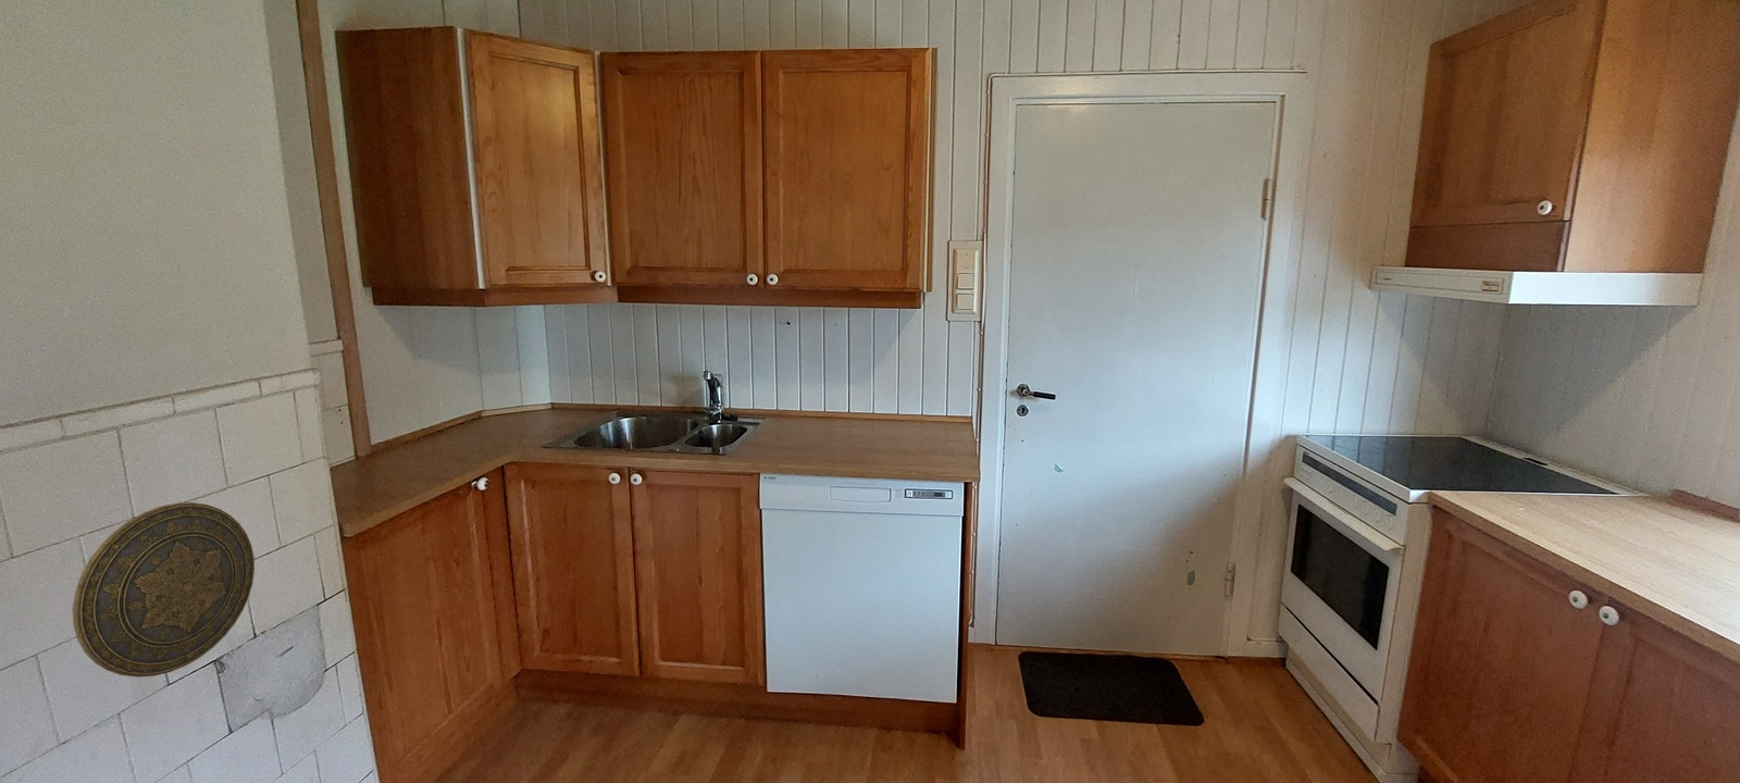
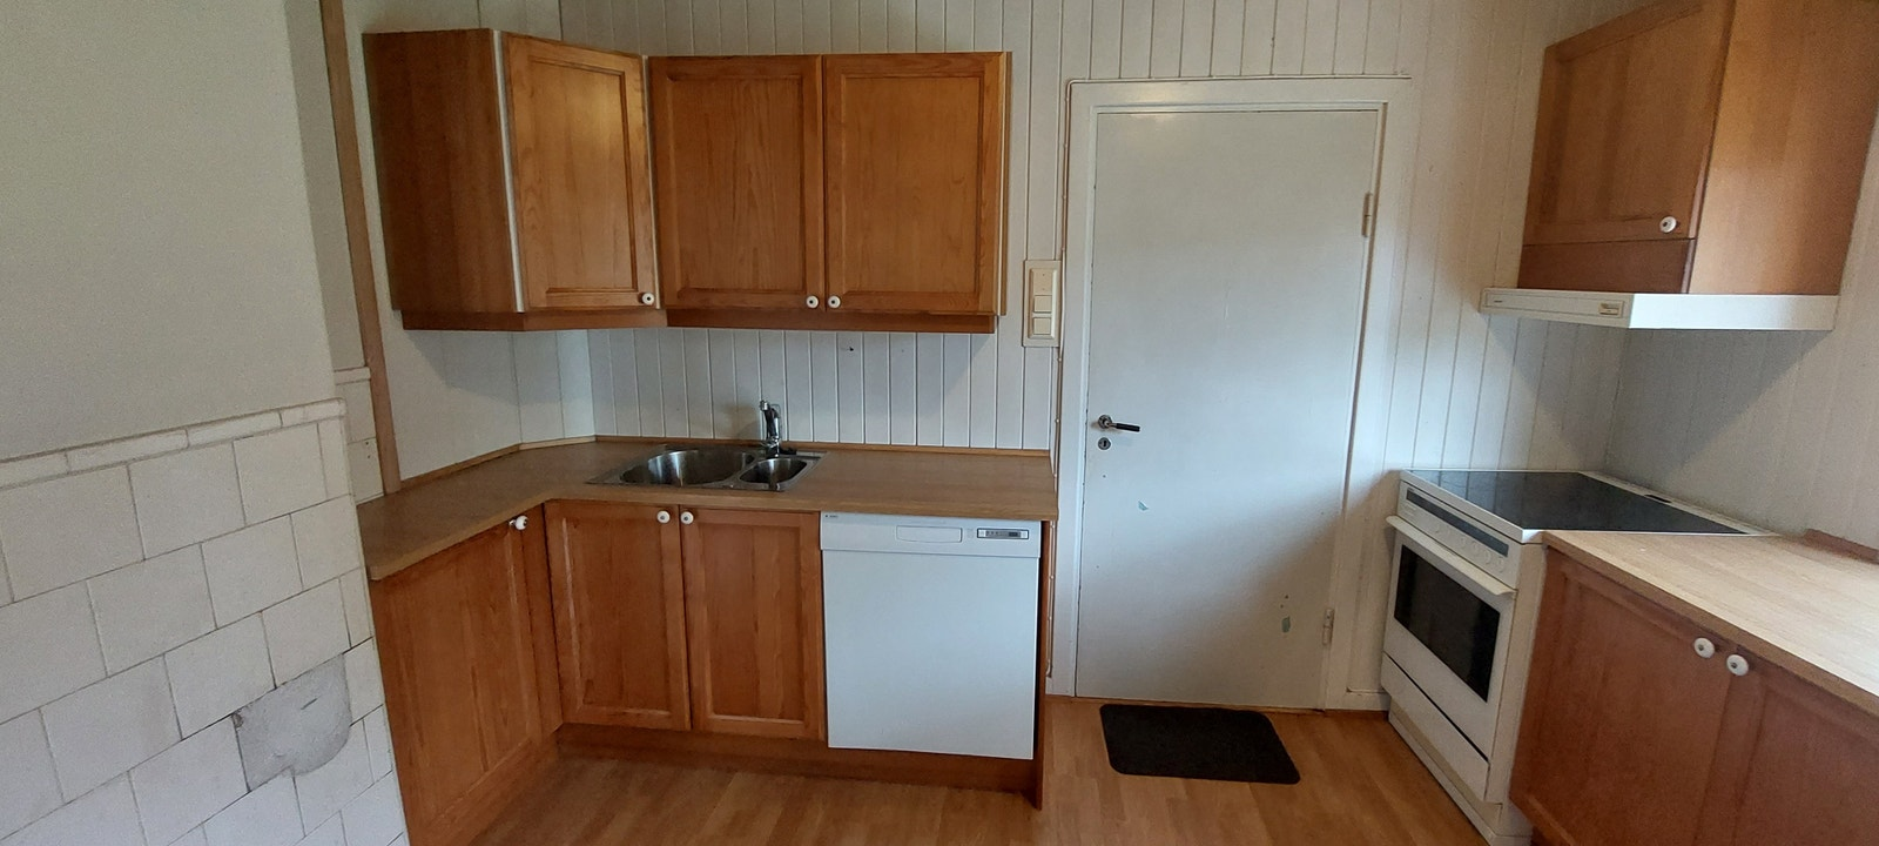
- decorative plate (179, 588)
